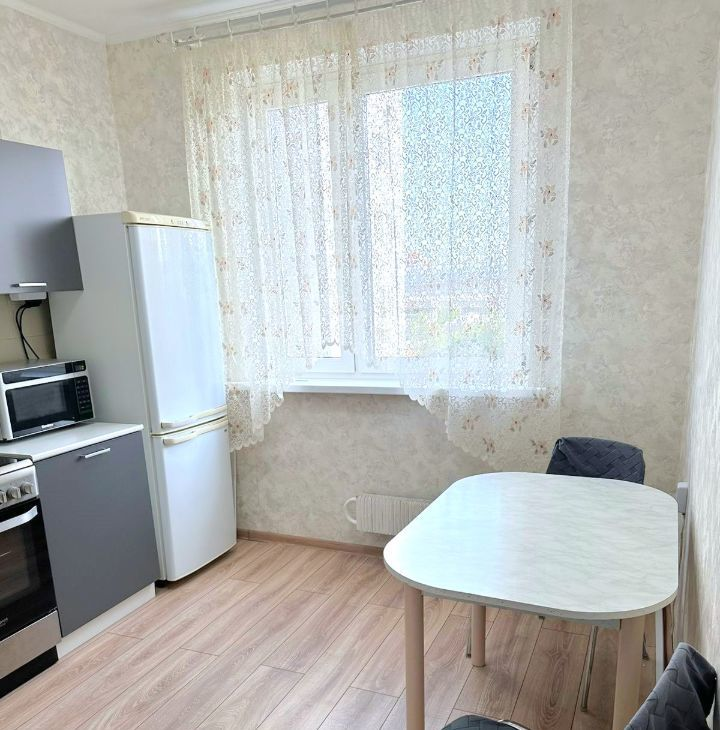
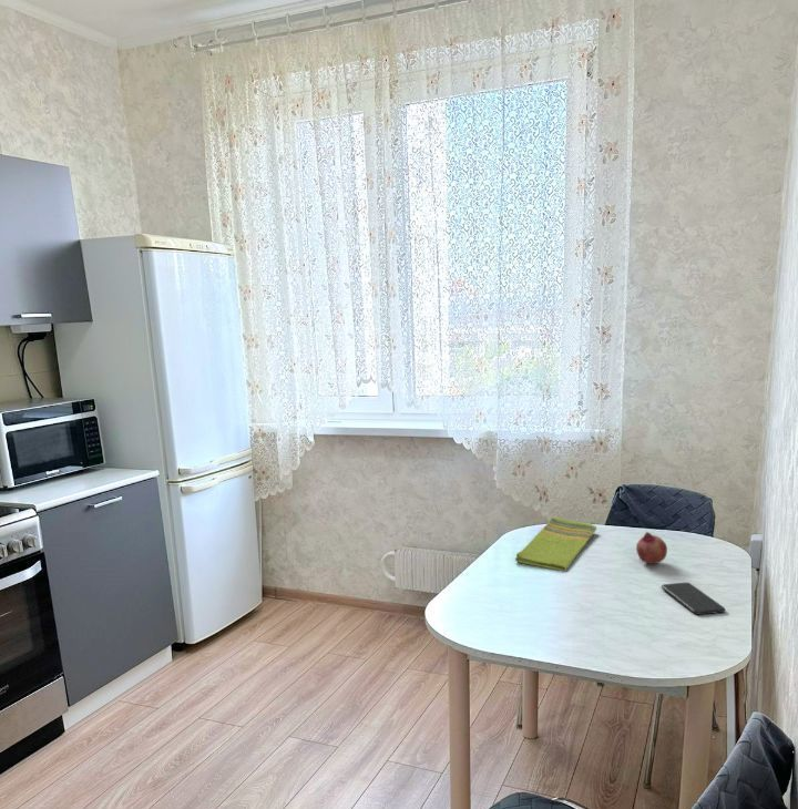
+ dish towel (557, 541)
+ fruit (651, 546)
+ smartphone (692, 597)
